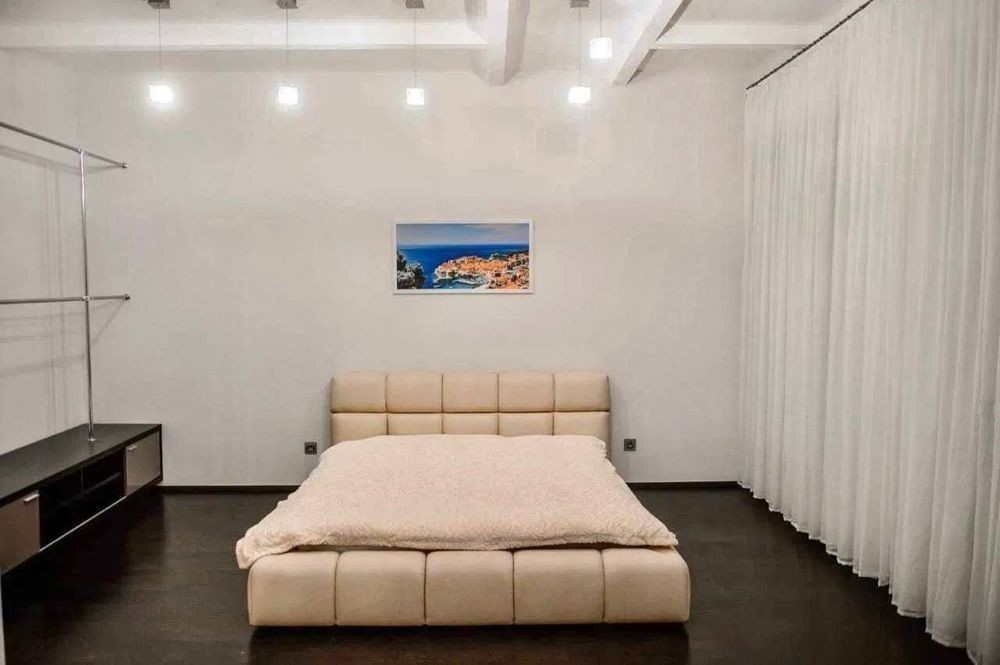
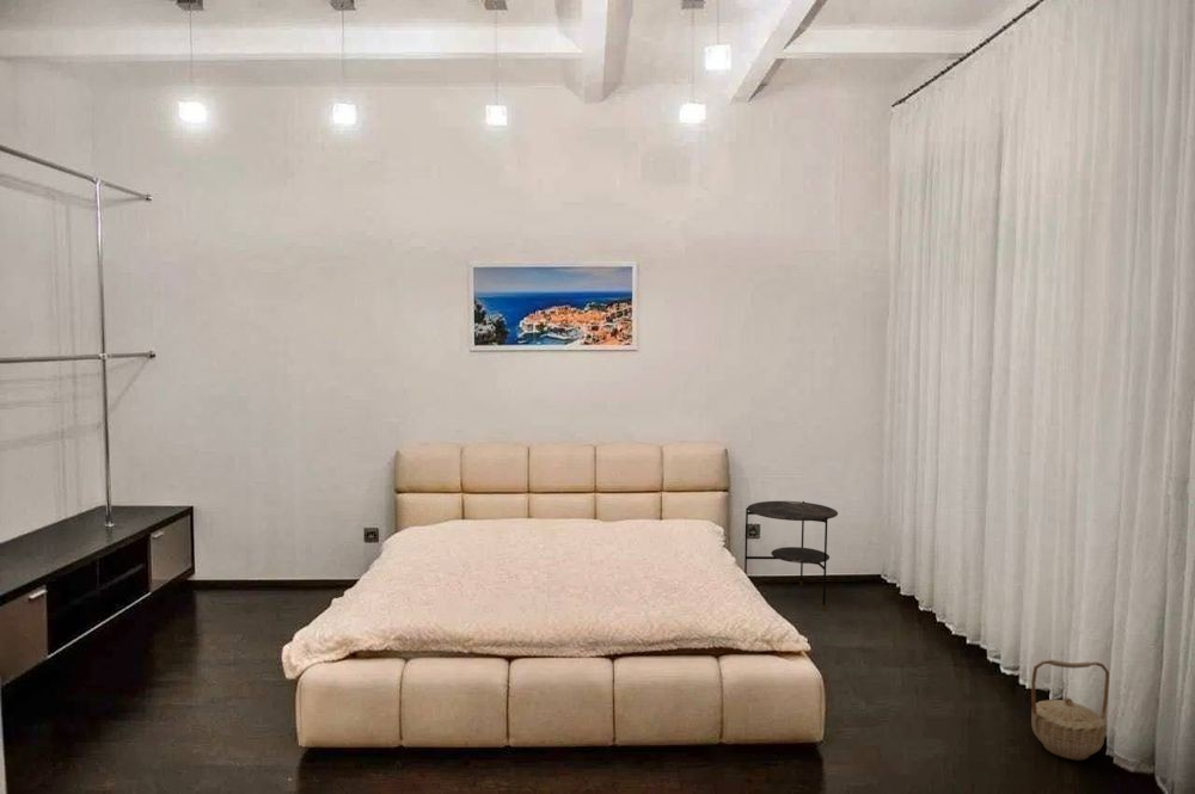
+ side table (789, 553)
+ basket (1068, 704)
